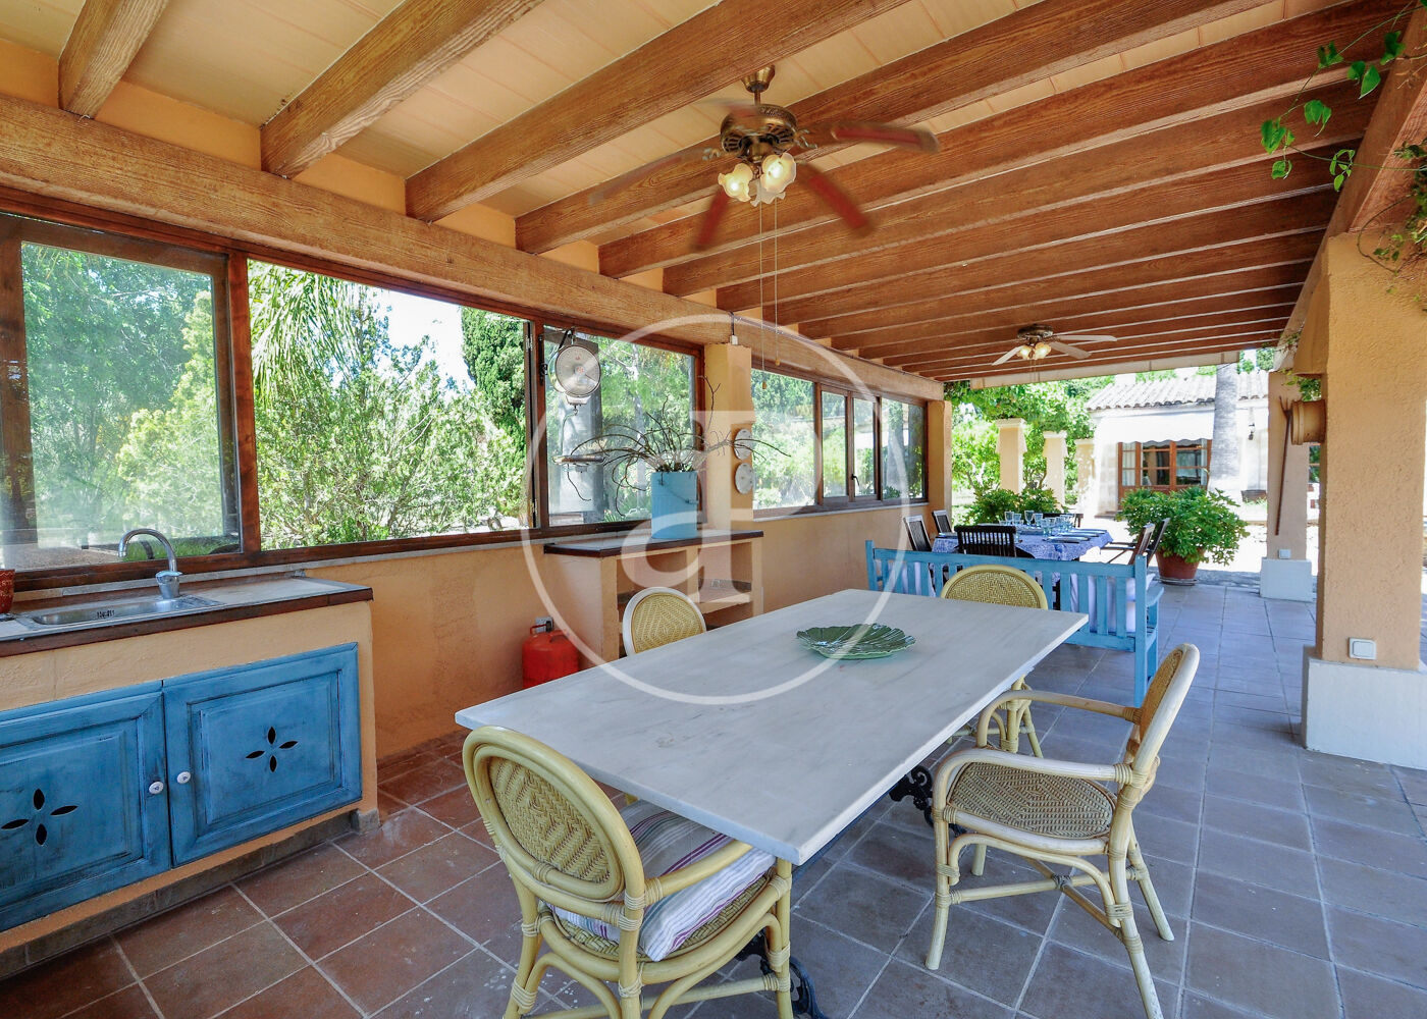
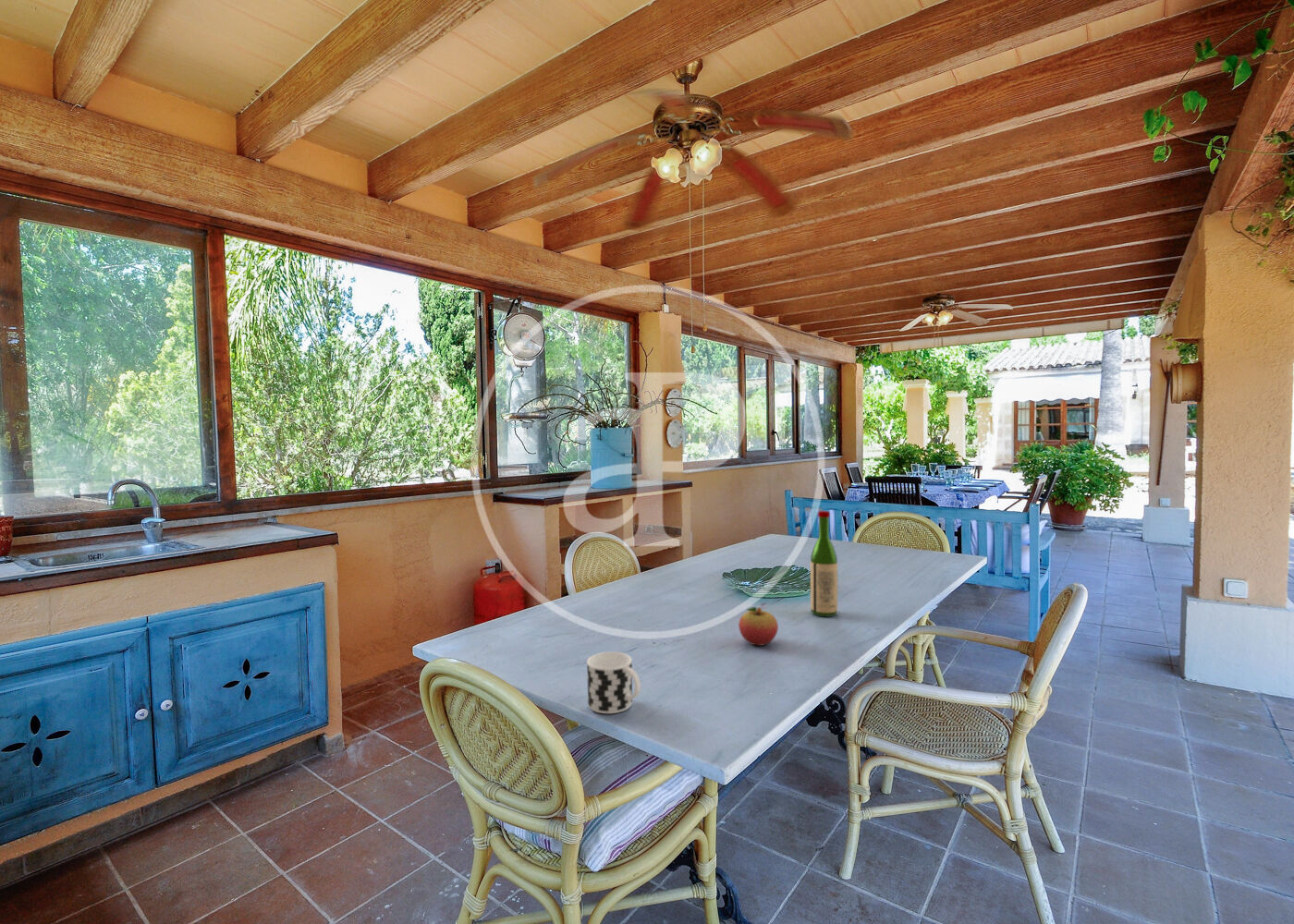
+ wine bottle (824, 562)
+ cup (616, 684)
+ fruit (758, 623)
